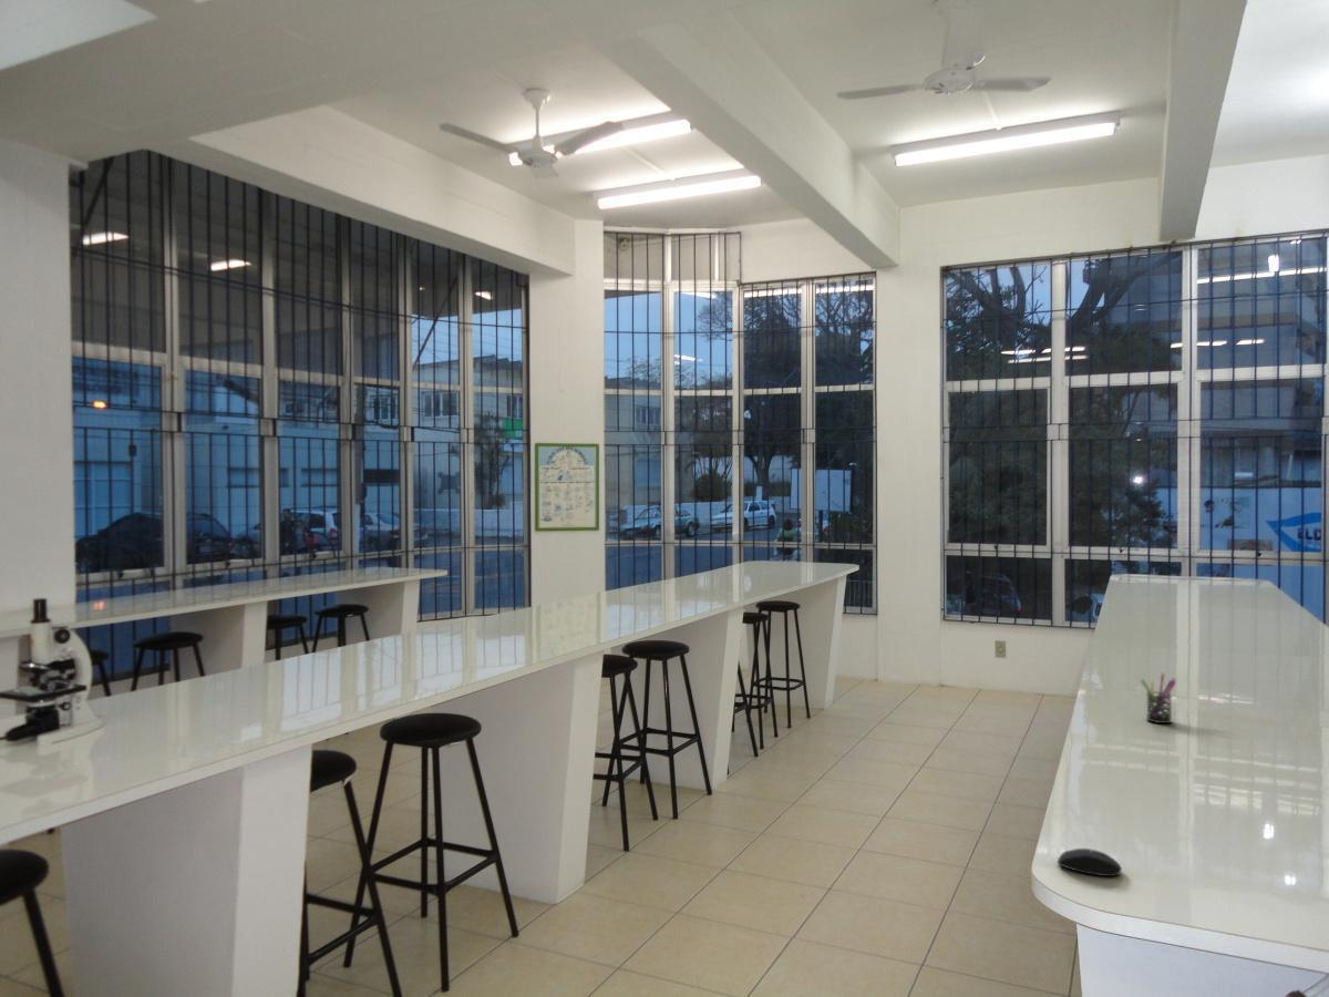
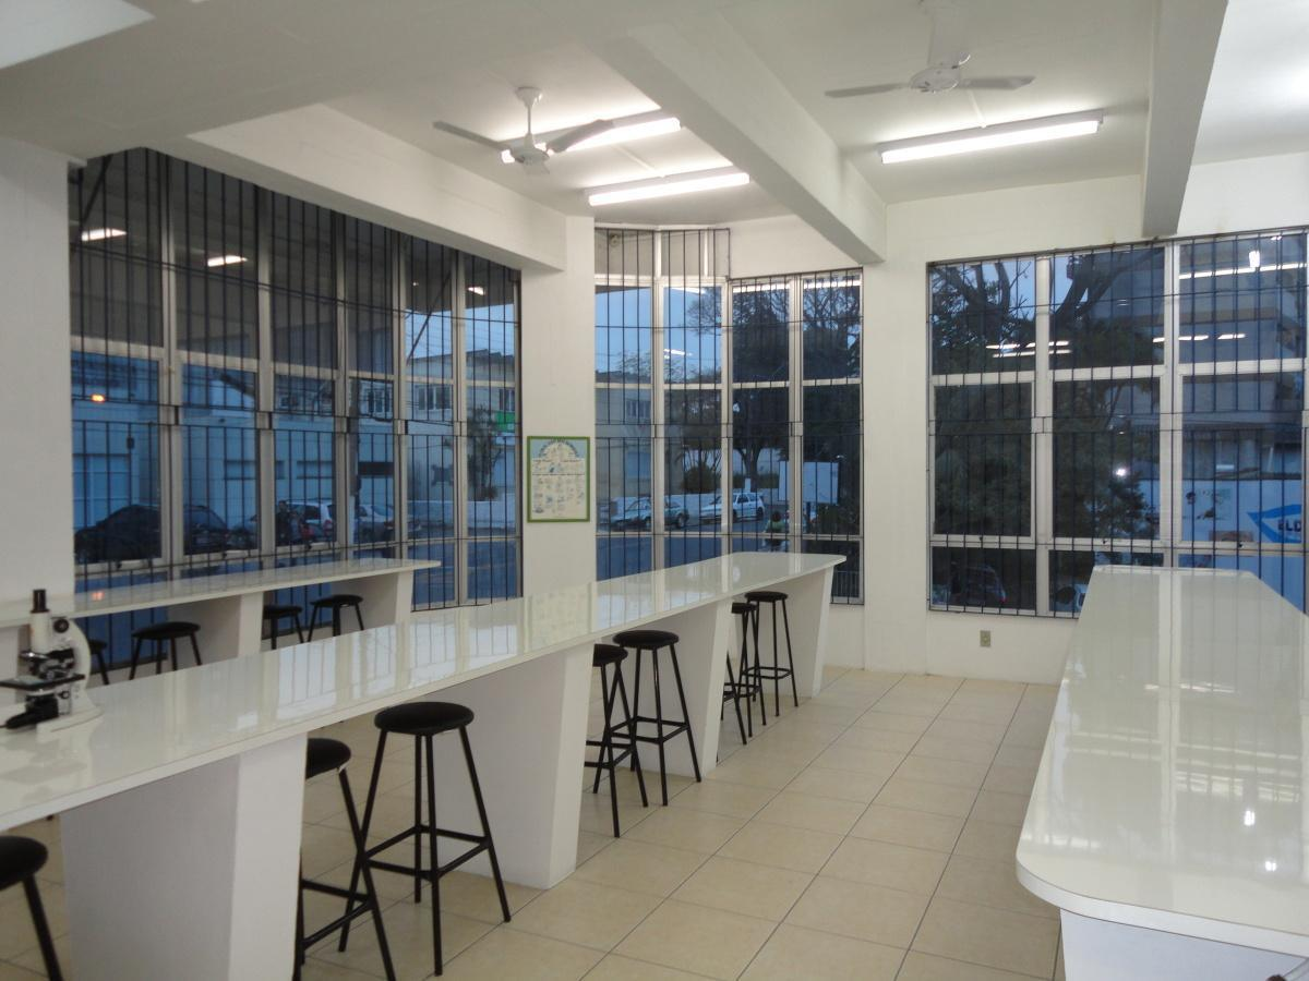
- mouse (1088, 859)
- pen holder (1156, 697)
